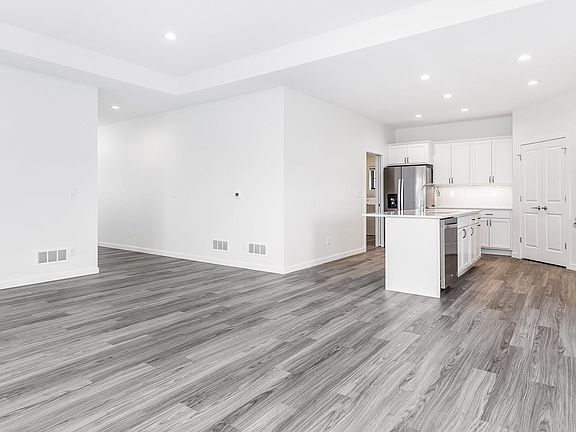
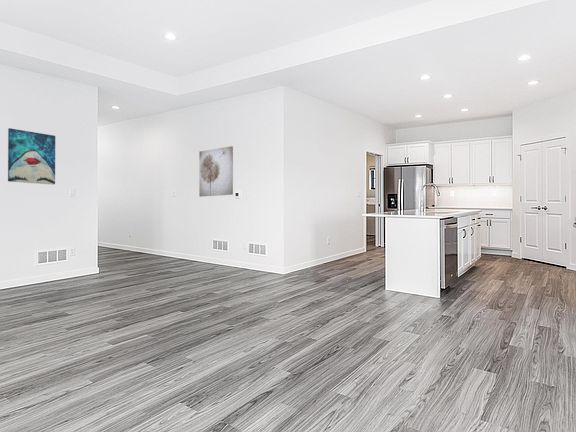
+ wall art (215, 172)
+ wall art (32, 157)
